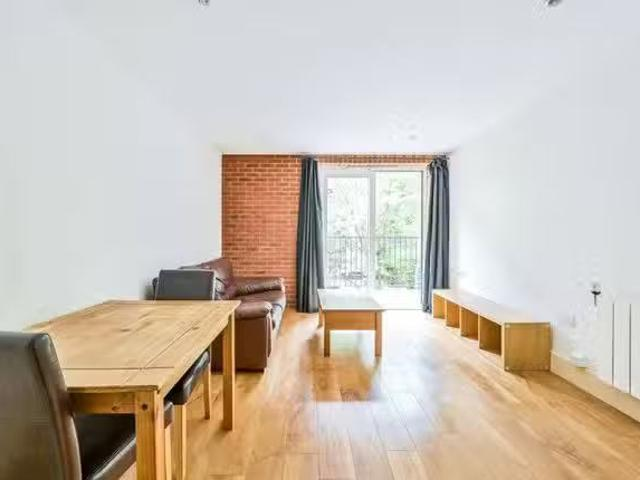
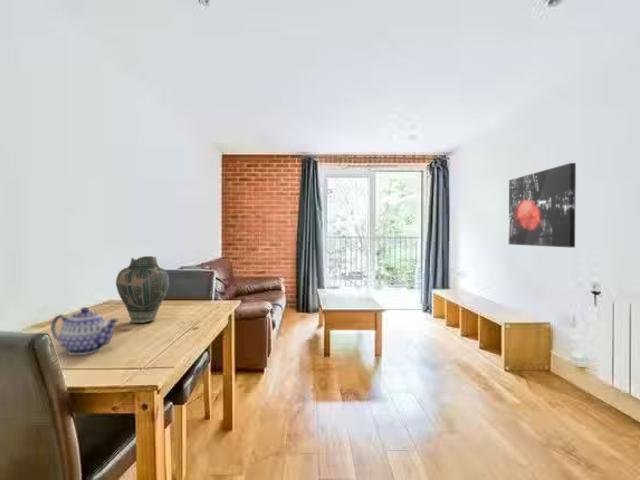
+ wall art (537, 209)
+ vase (143, 288)
+ teapot (85, 329)
